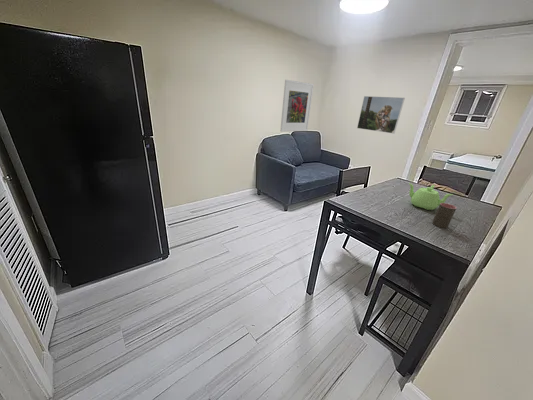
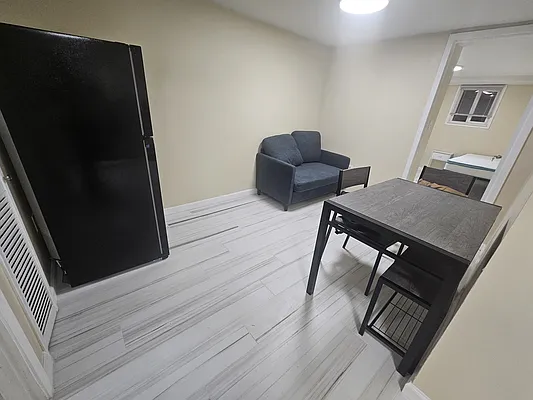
- teapot (427, 196)
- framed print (378, 114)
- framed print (297, 107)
- cup (443, 215)
